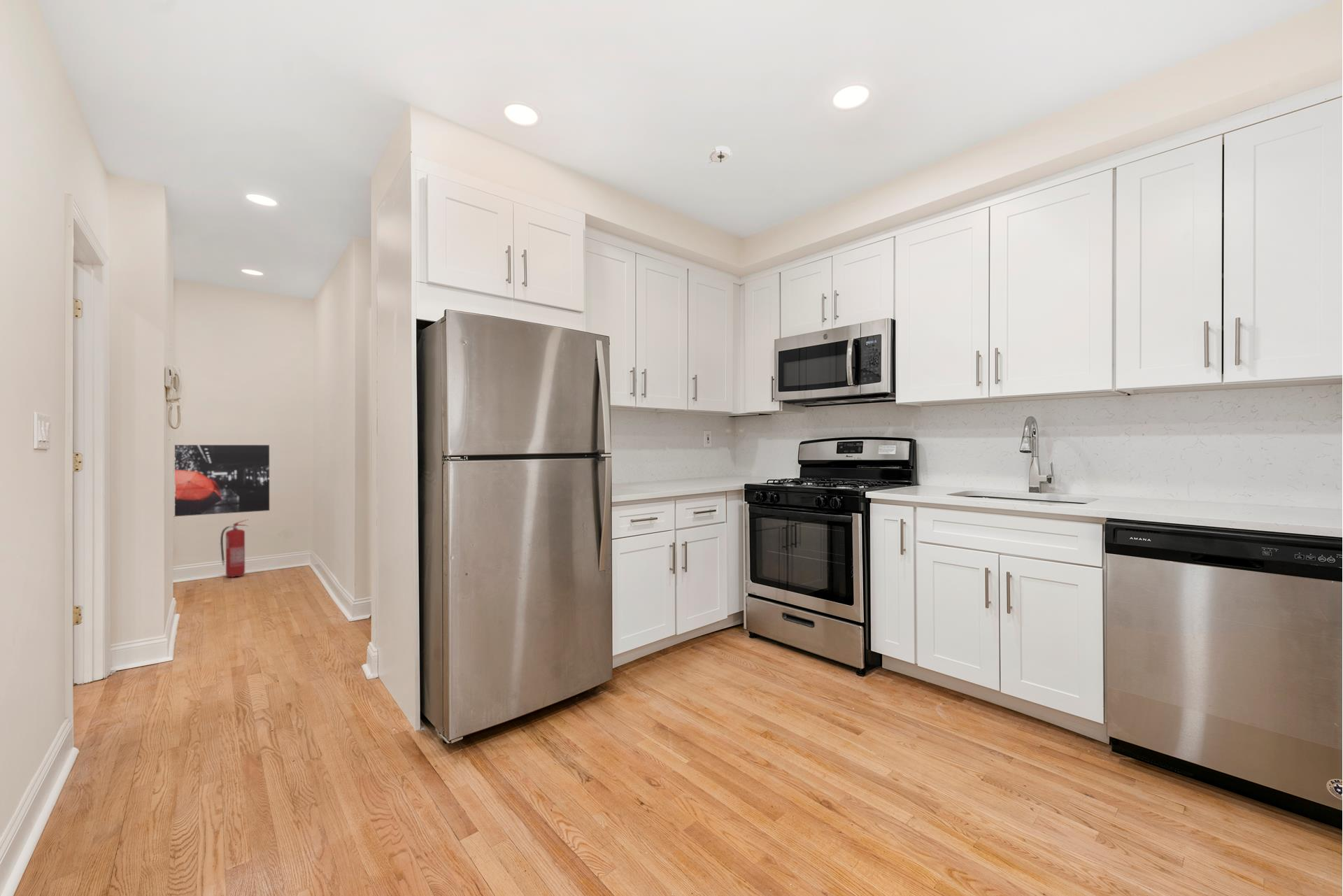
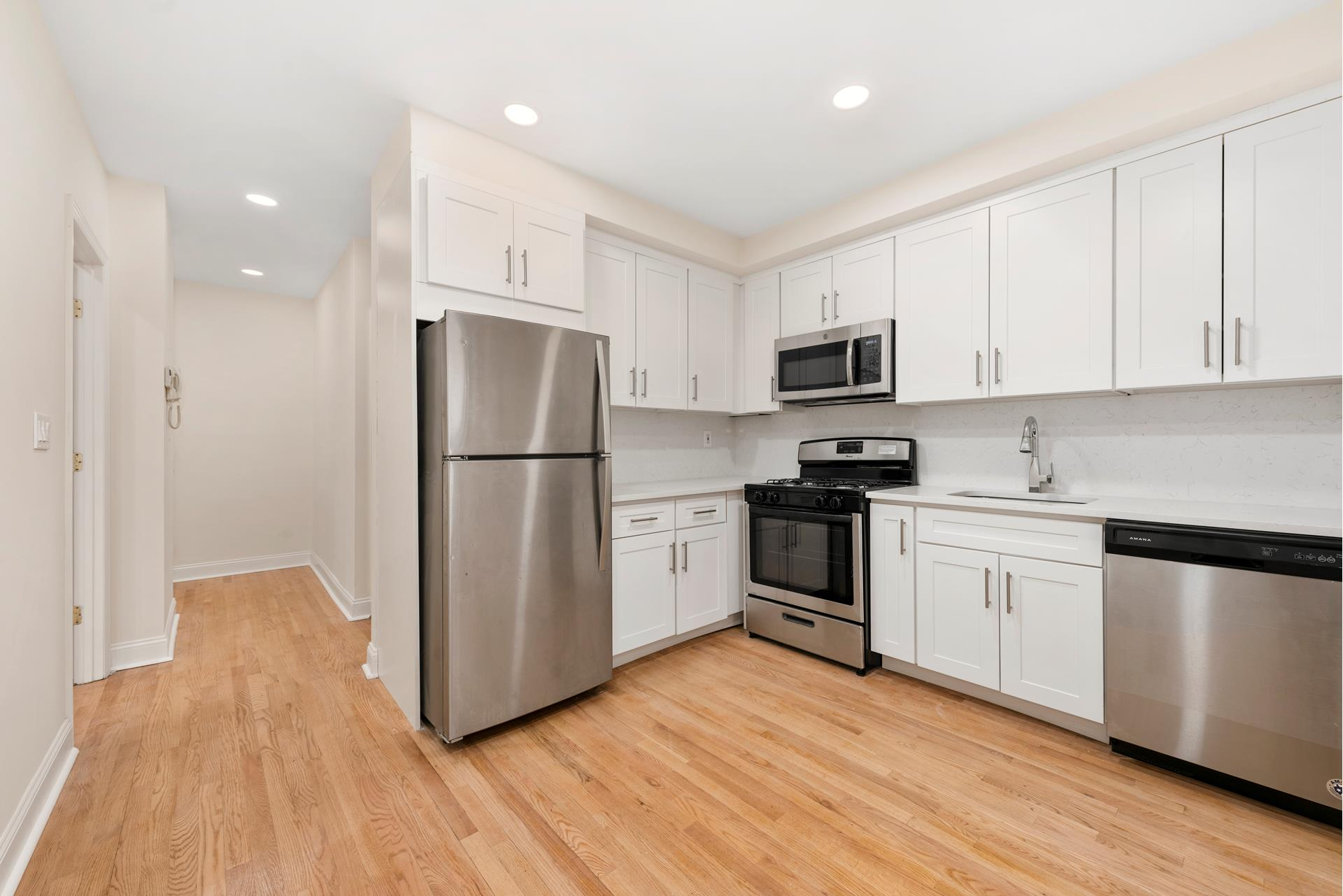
- smoke detector (720, 154)
- wall art (204, 479)
- fire extinguisher (234, 548)
